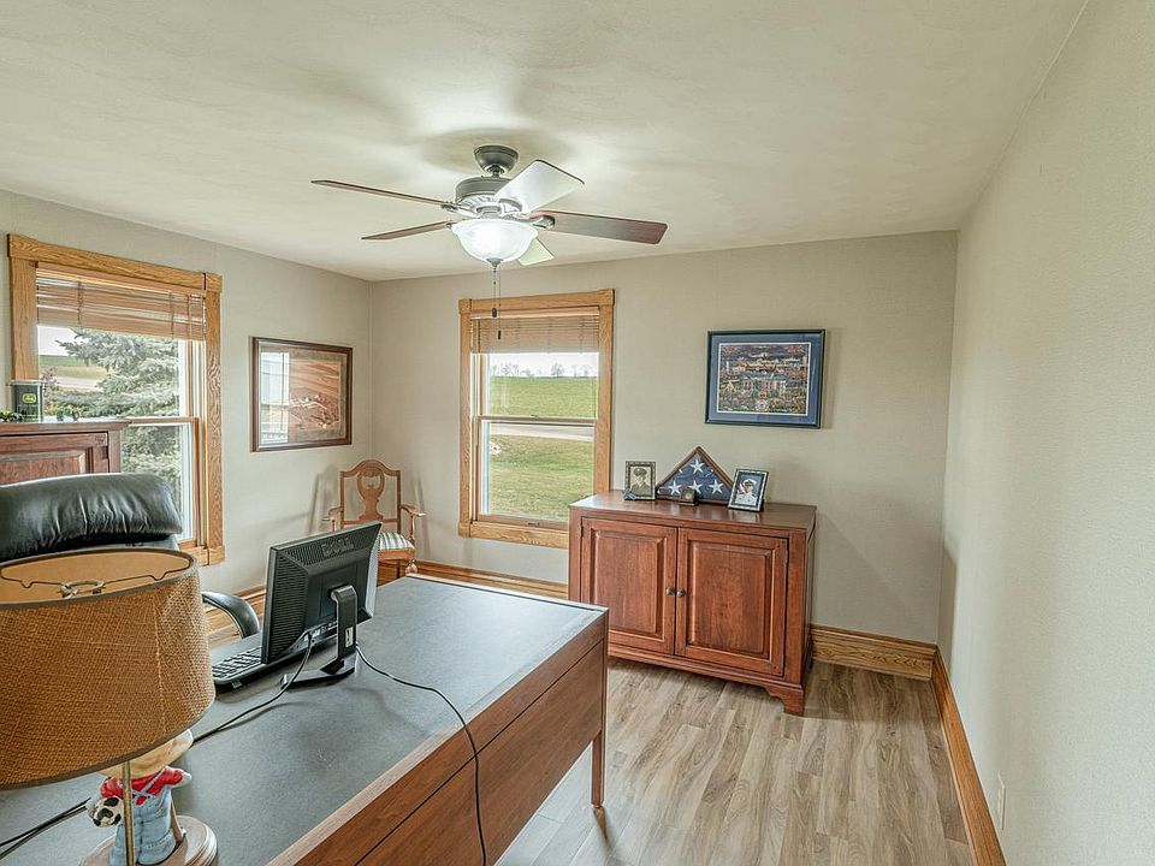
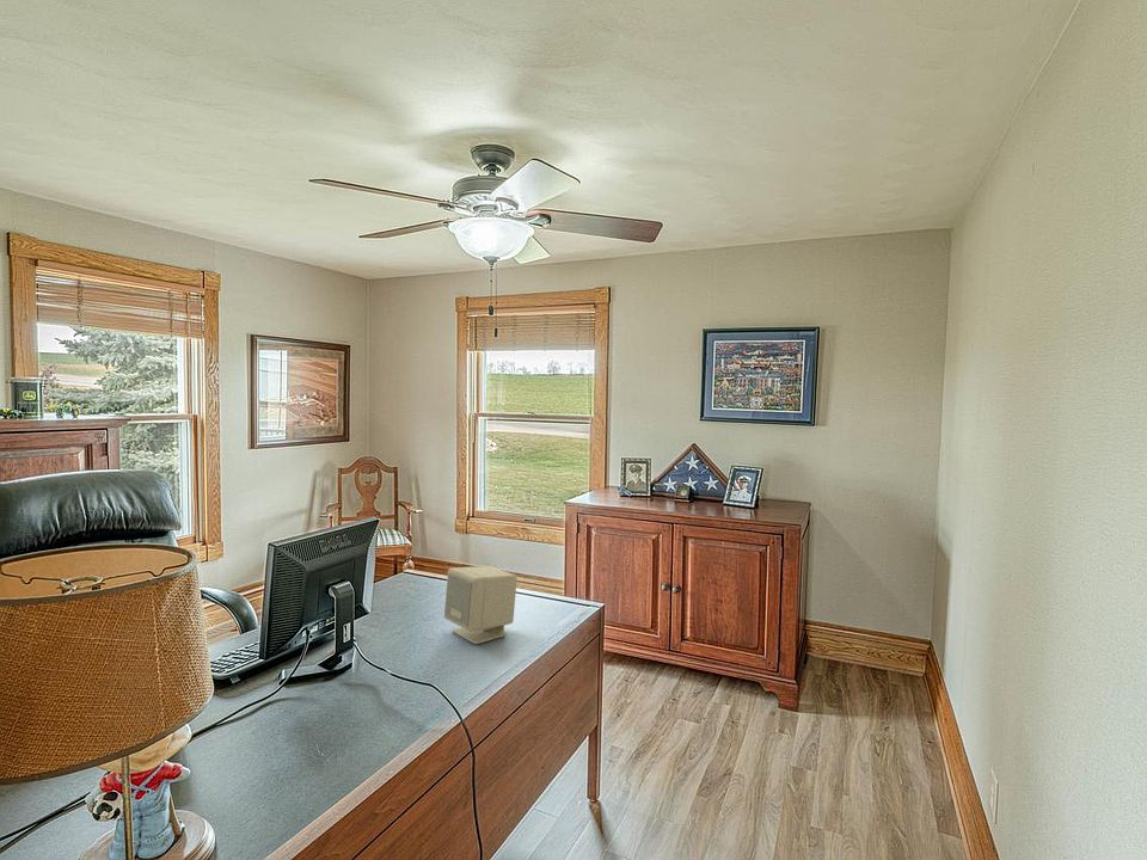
+ speaker (480, 601)
